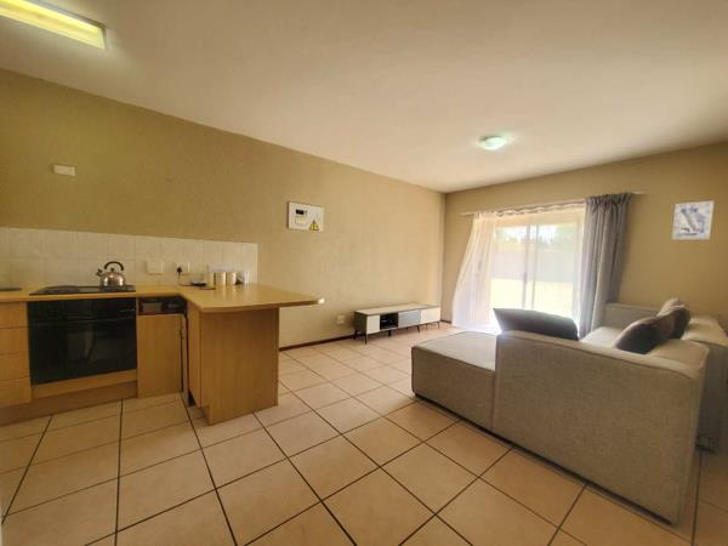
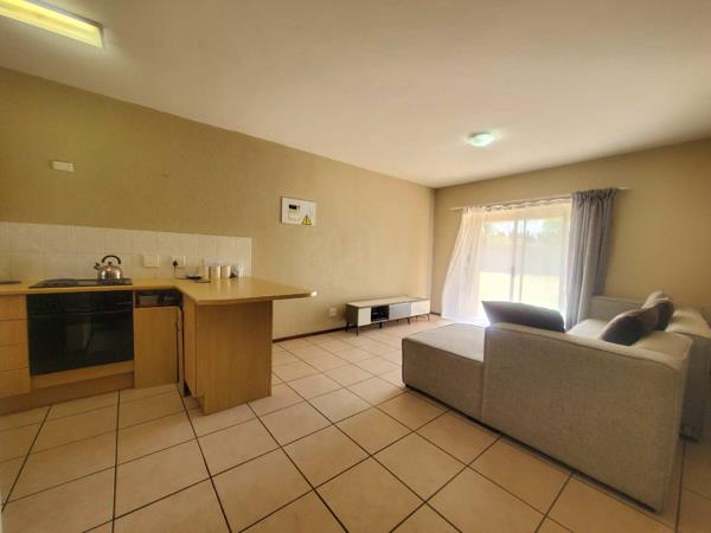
- wall art (692, 221)
